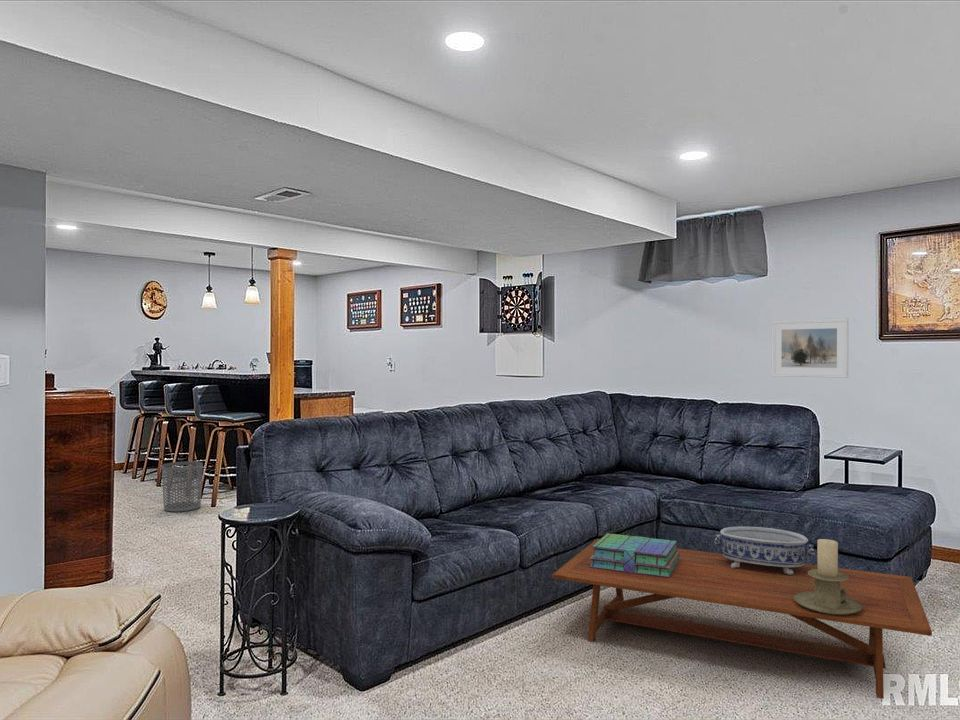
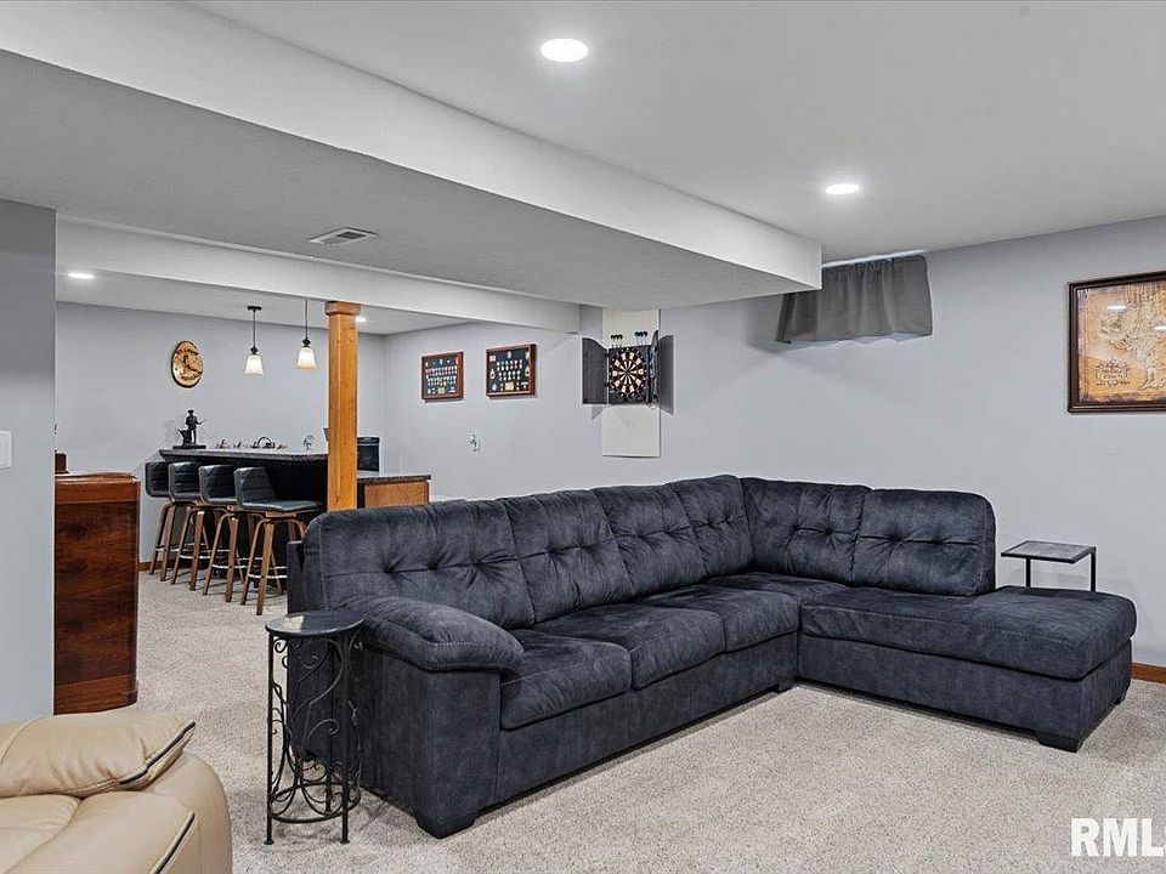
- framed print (808, 348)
- waste bin (182, 486)
- stack of books (635, 553)
- candle holder (827, 572)
- coffee table (731, 605)
- decorative bowl (763, 548)
